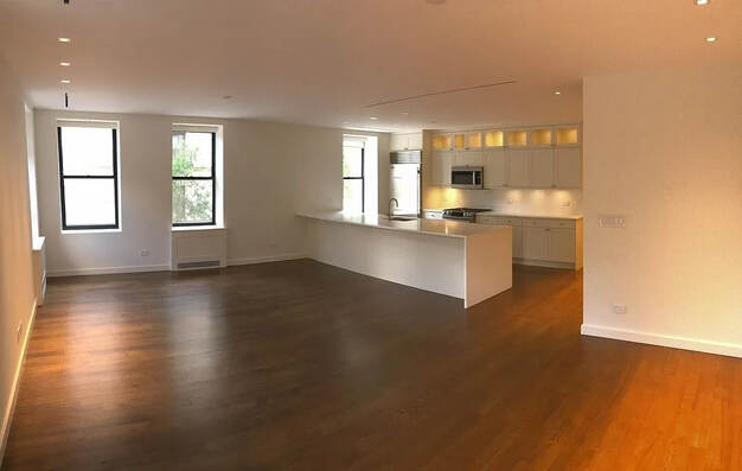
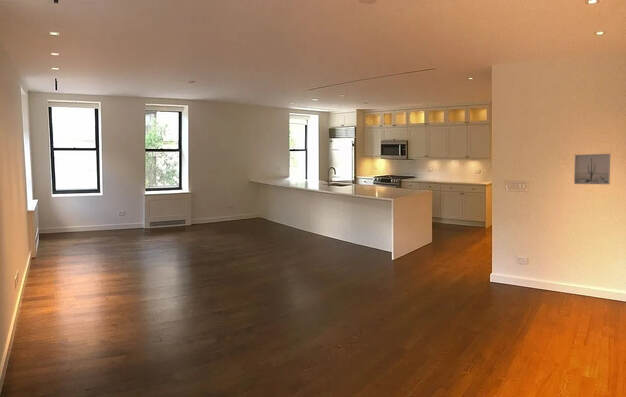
+ wall art (591, 169)
